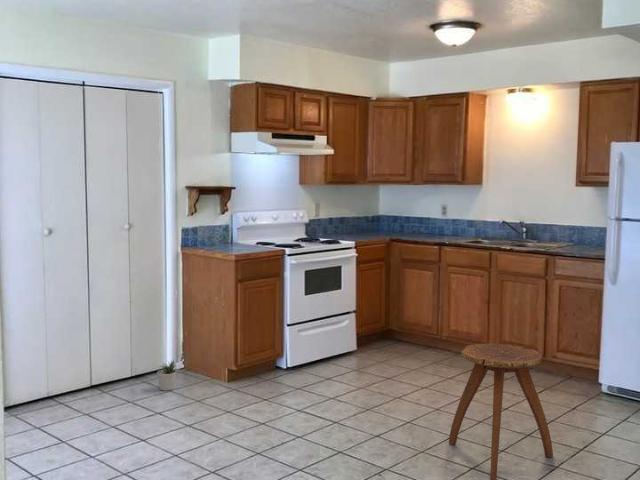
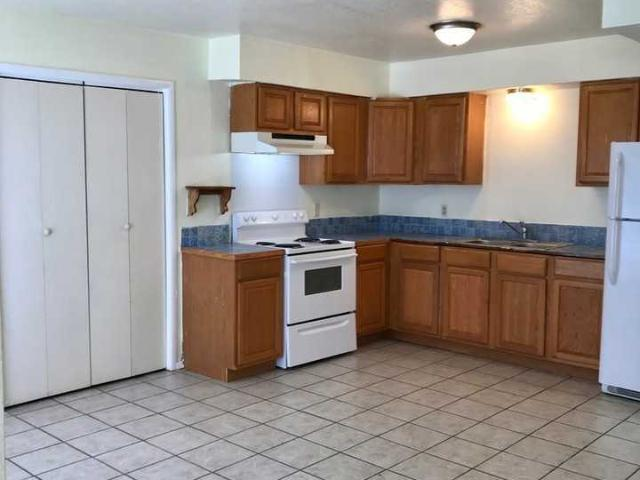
- potted plant (167, 374)
- stool (495, 403)
